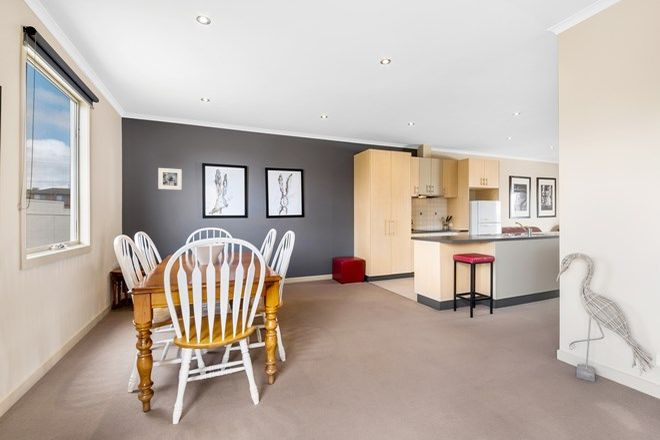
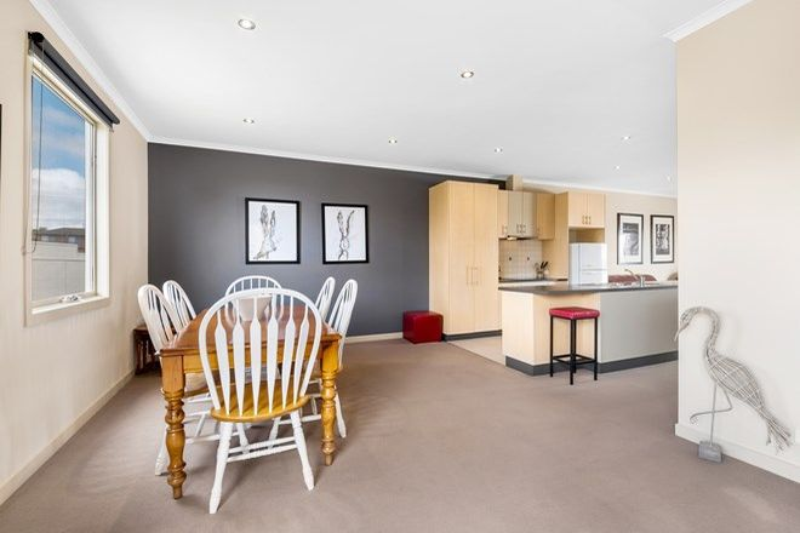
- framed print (170, 179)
